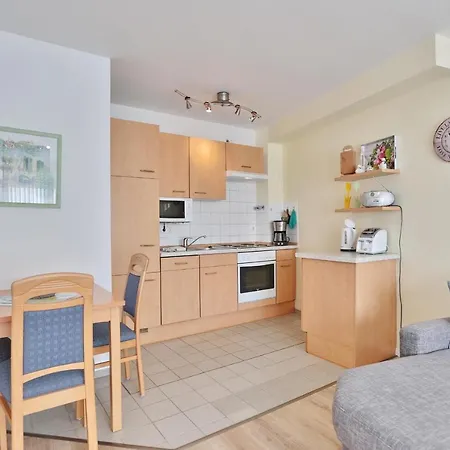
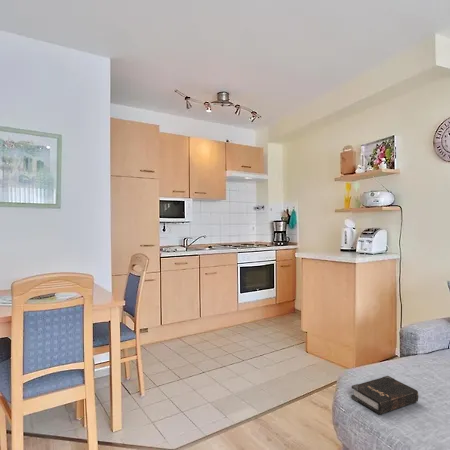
+ hardback book (384, 394)
